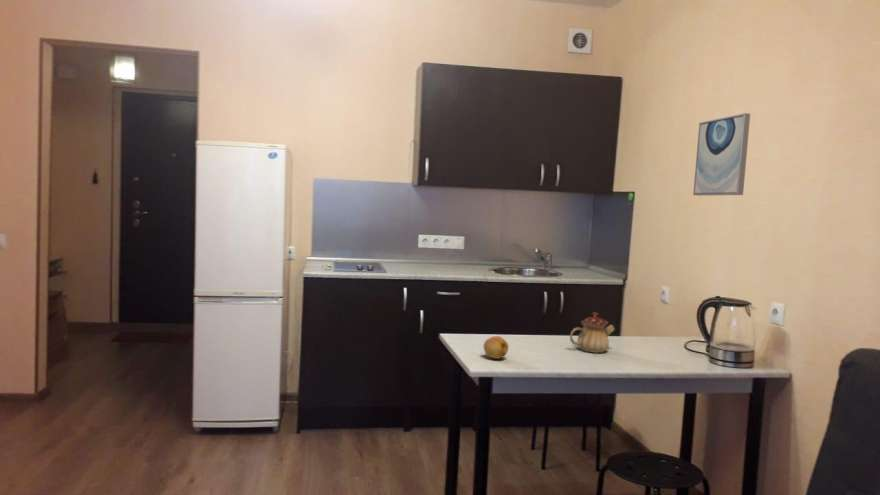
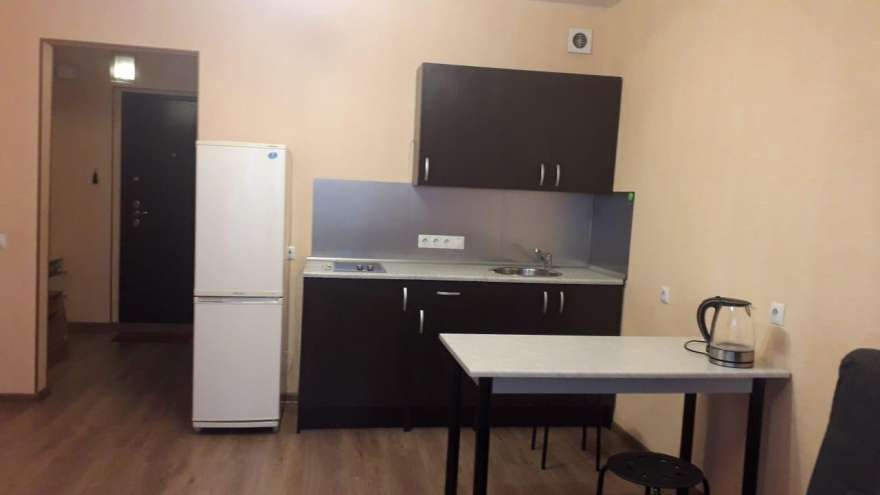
- fruit (496, 347)
- wall art (719, 156)
- teapot (591, 330)
